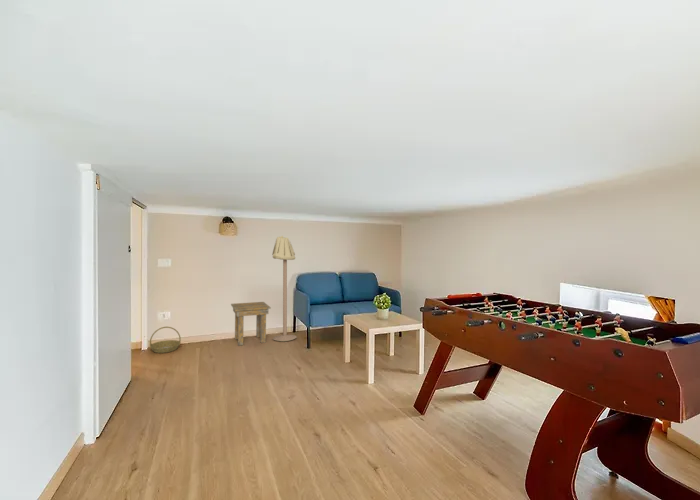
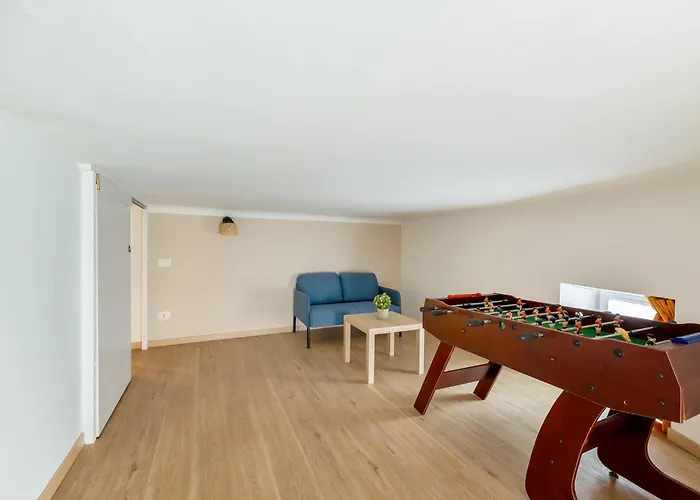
- side table (256, 323)
- basket (166, 340)
- floor lamp (283, 286)
